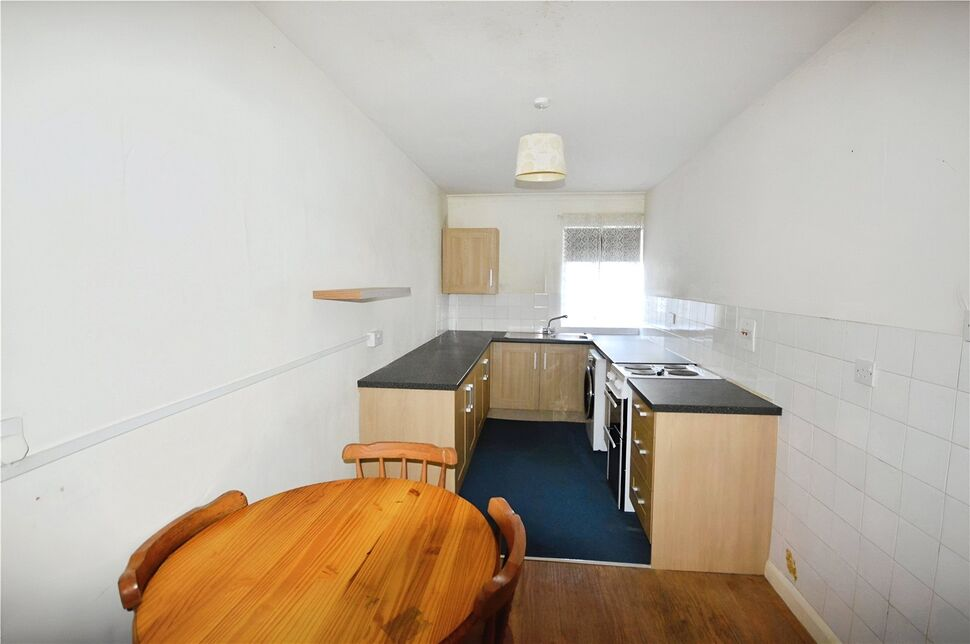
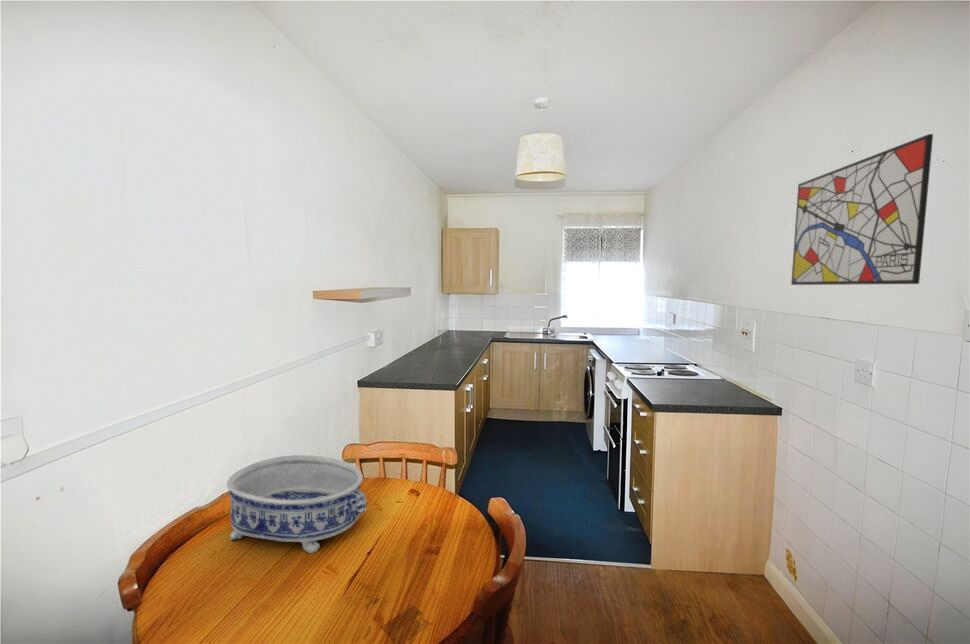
+ wall art (847, 224)
+ decorative bowl (296, 500)
